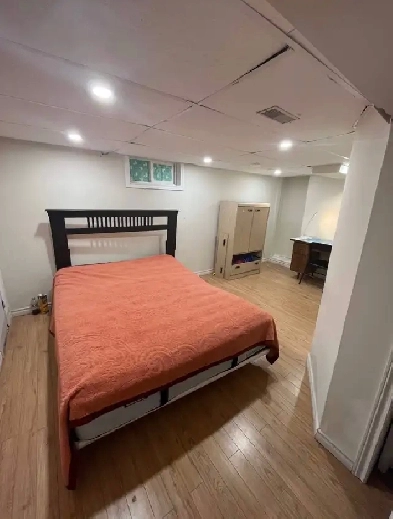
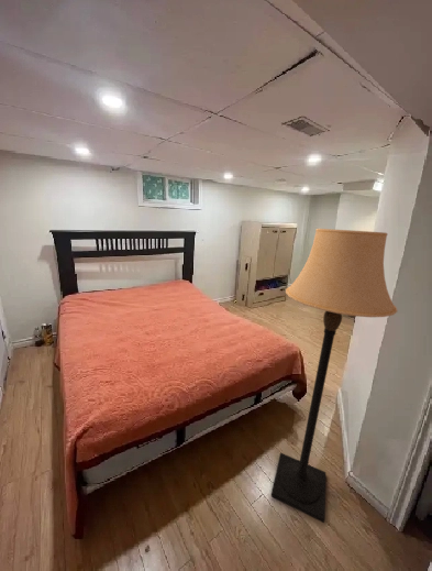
+ lamp (321, 376)
